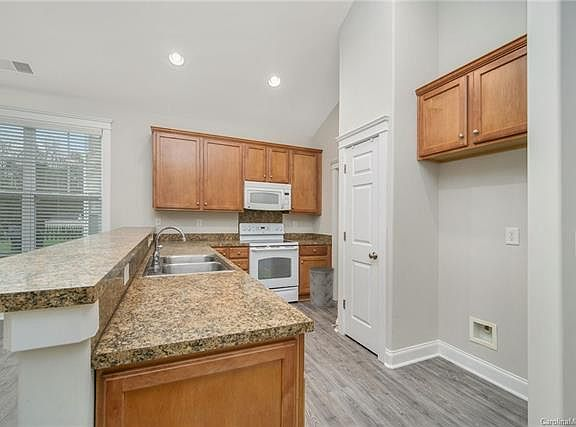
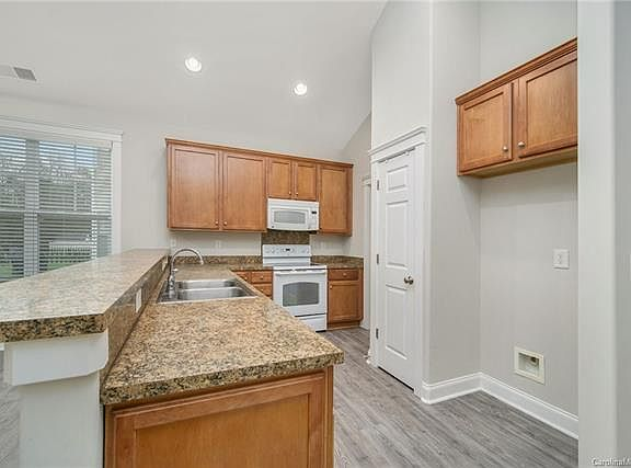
- trash can (321, 285)
